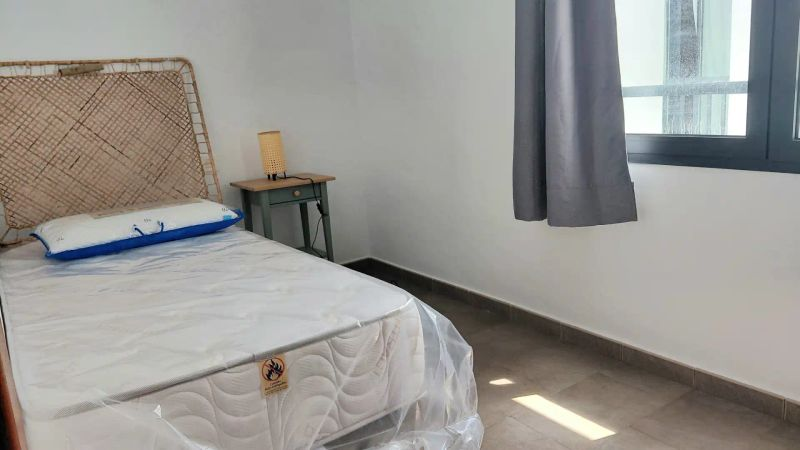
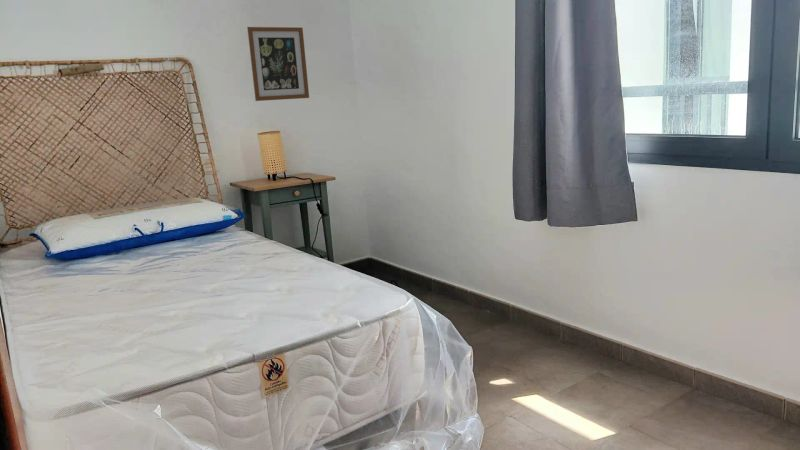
+ wall art (279, 63)
